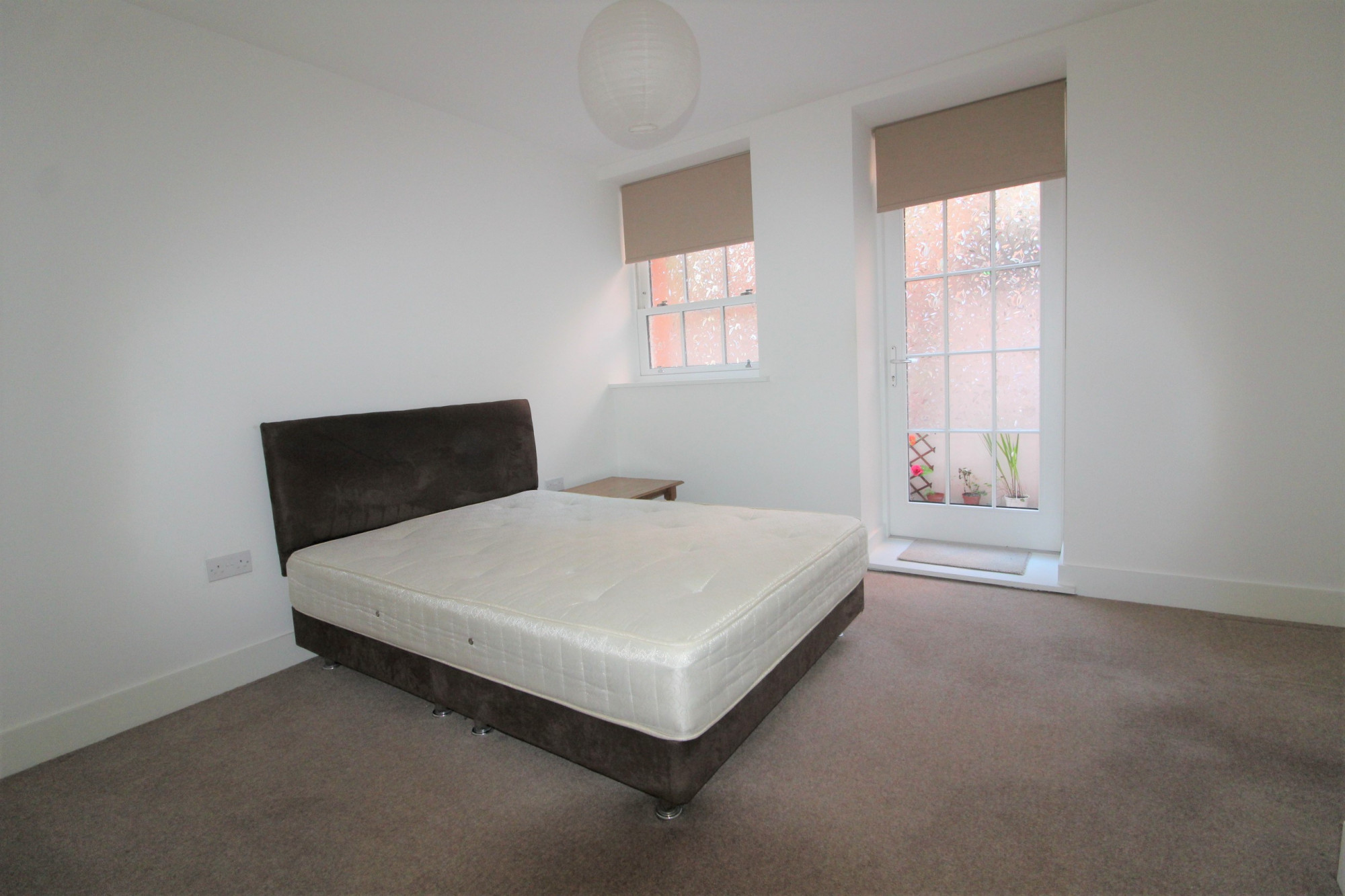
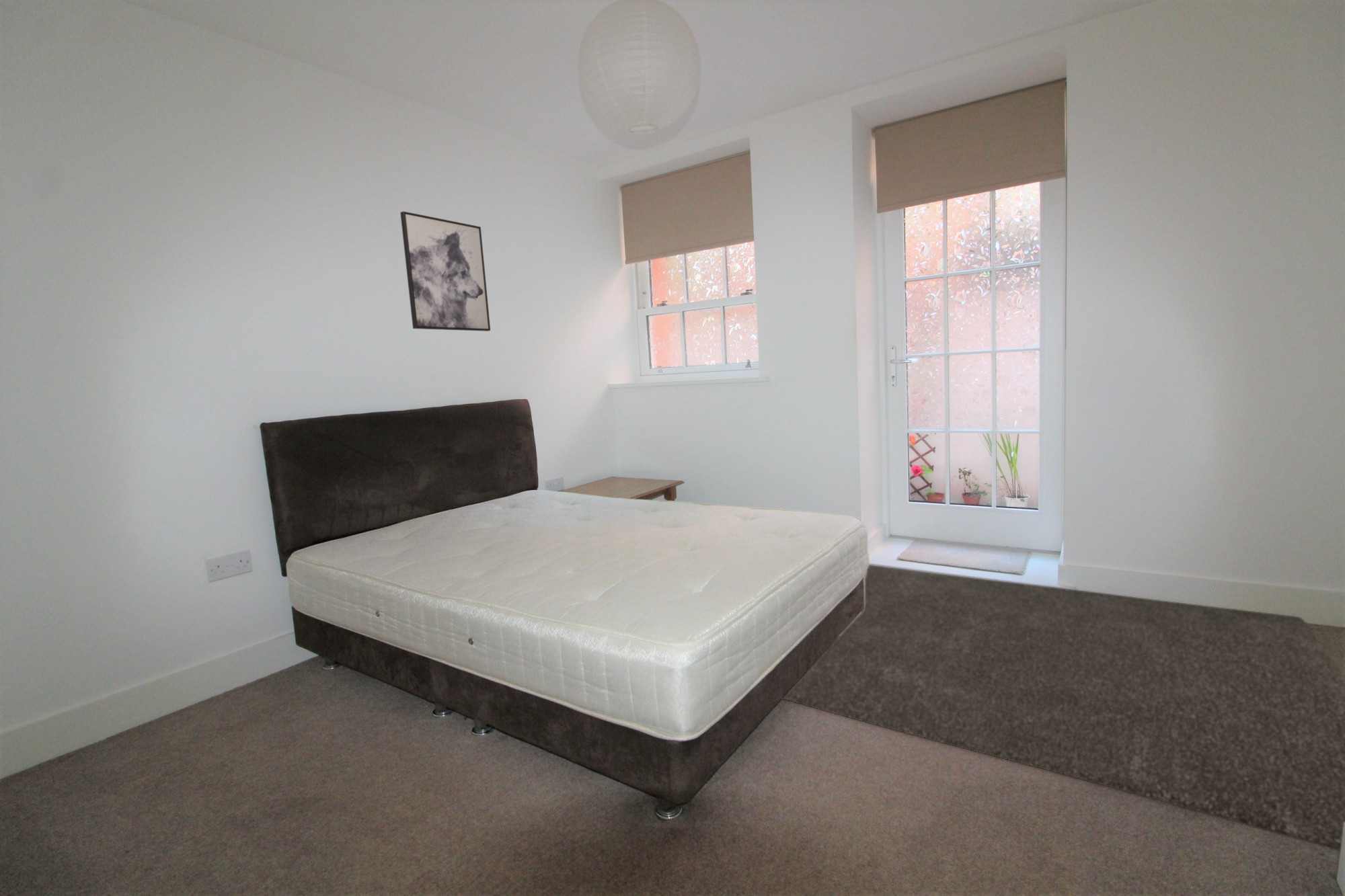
+ rug (942, 635)
+ wall art (448, 275)
